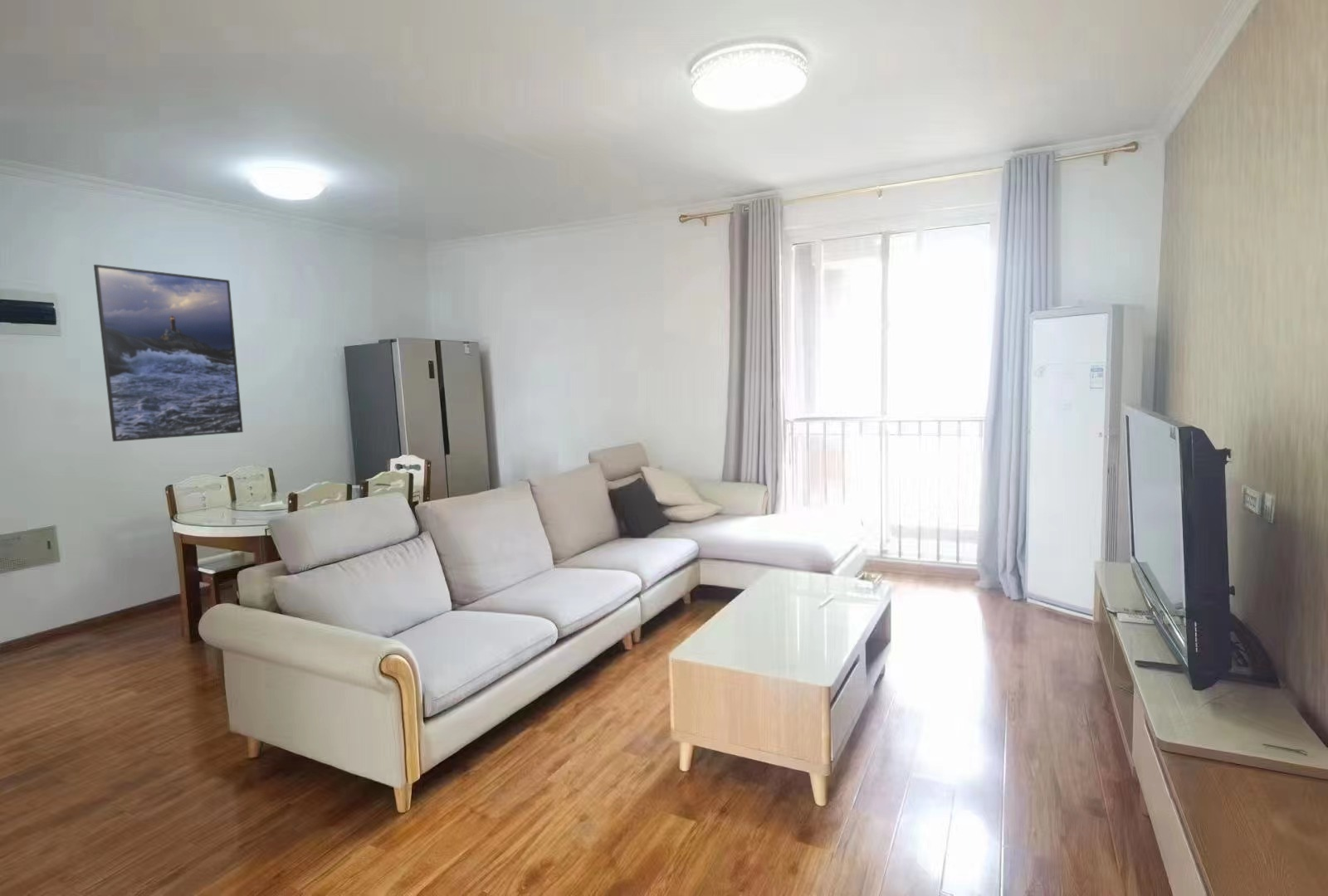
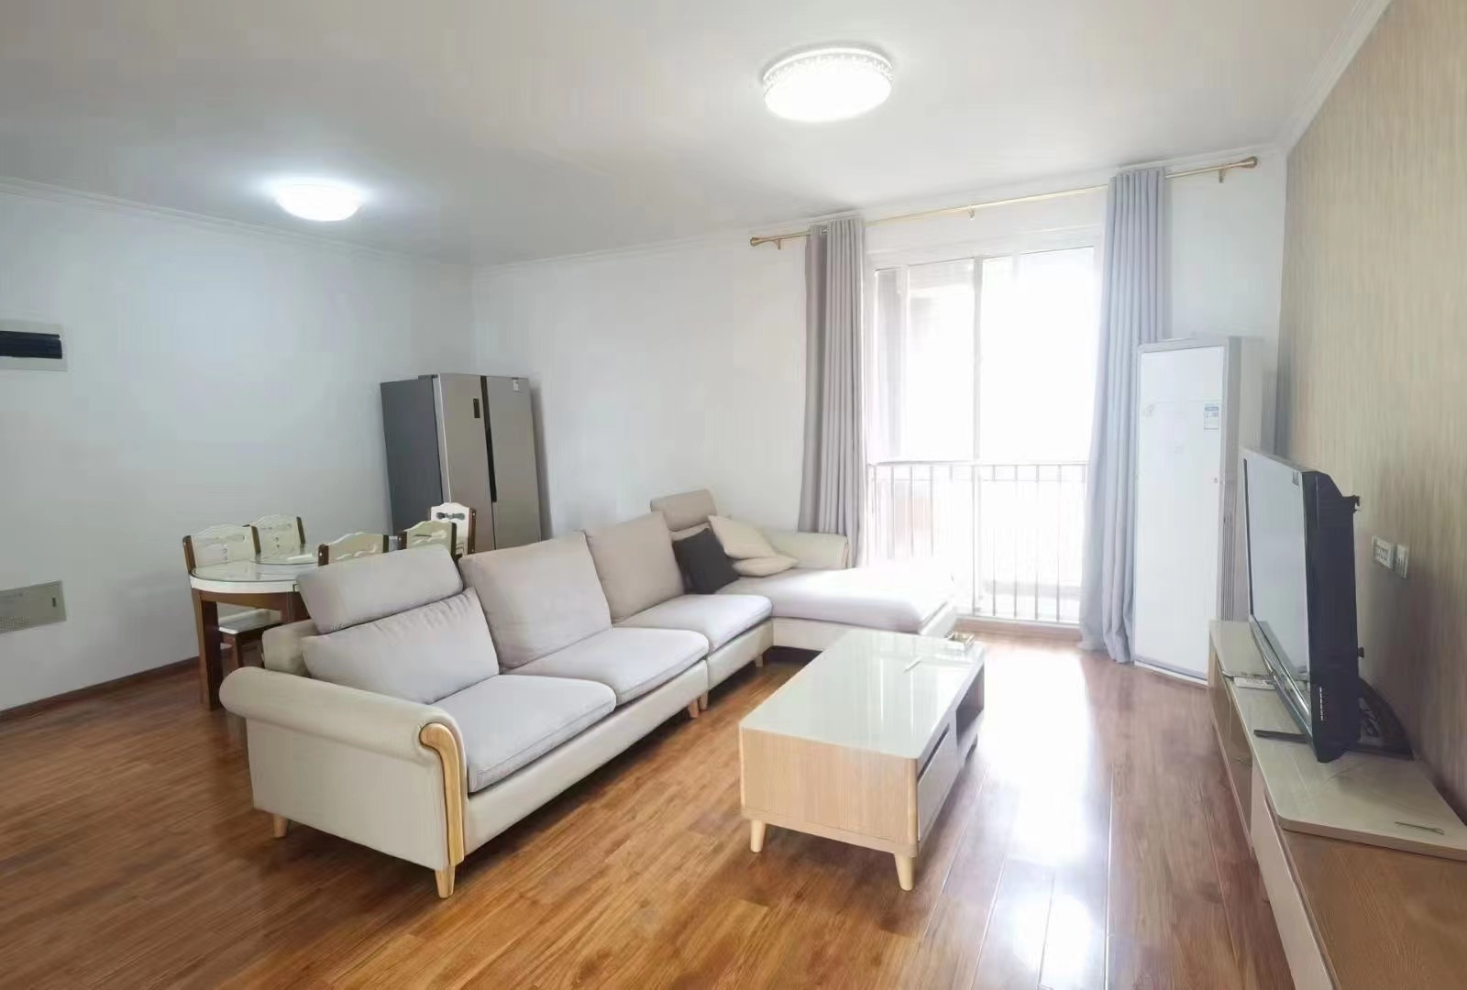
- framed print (174, 355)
